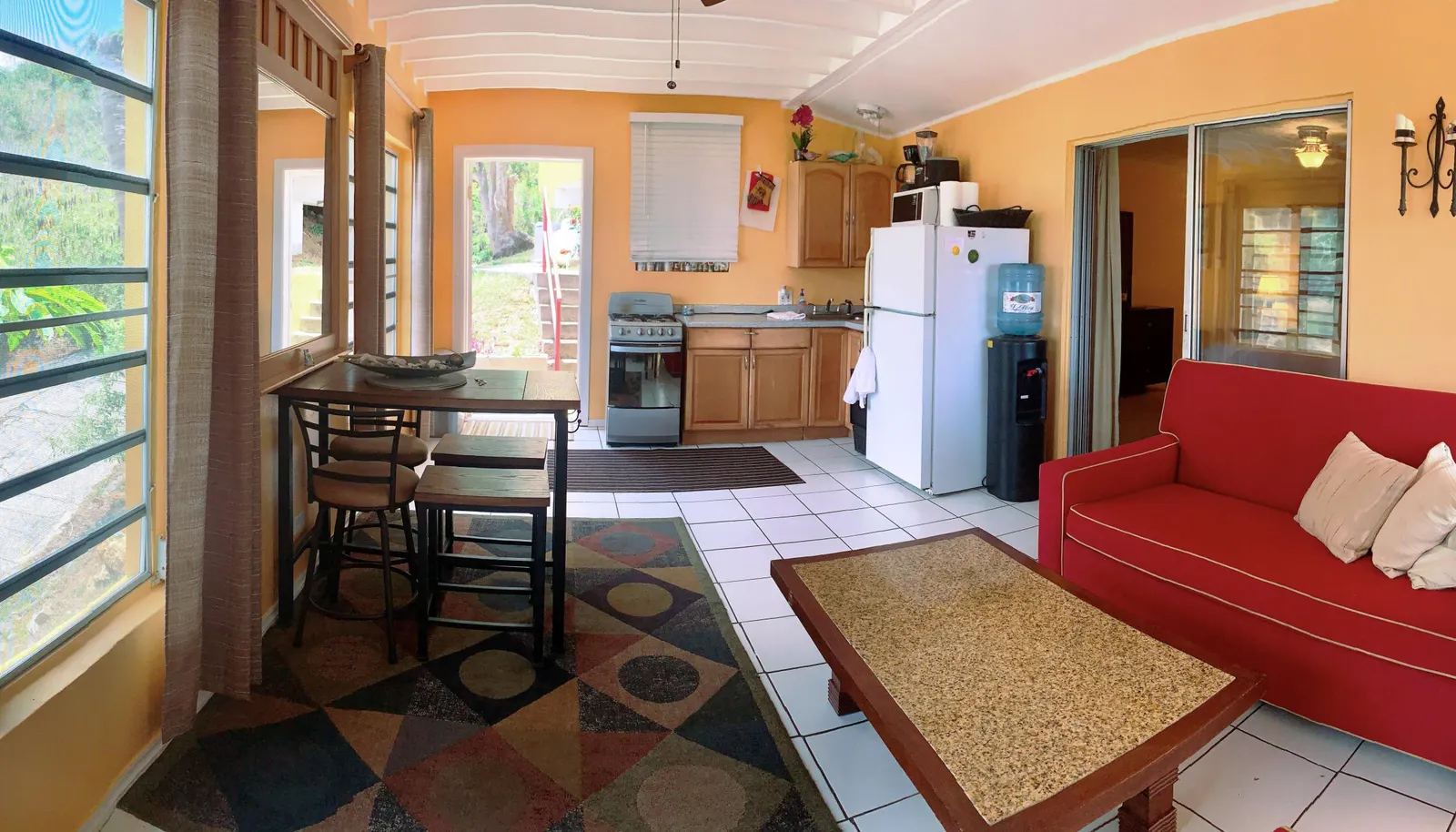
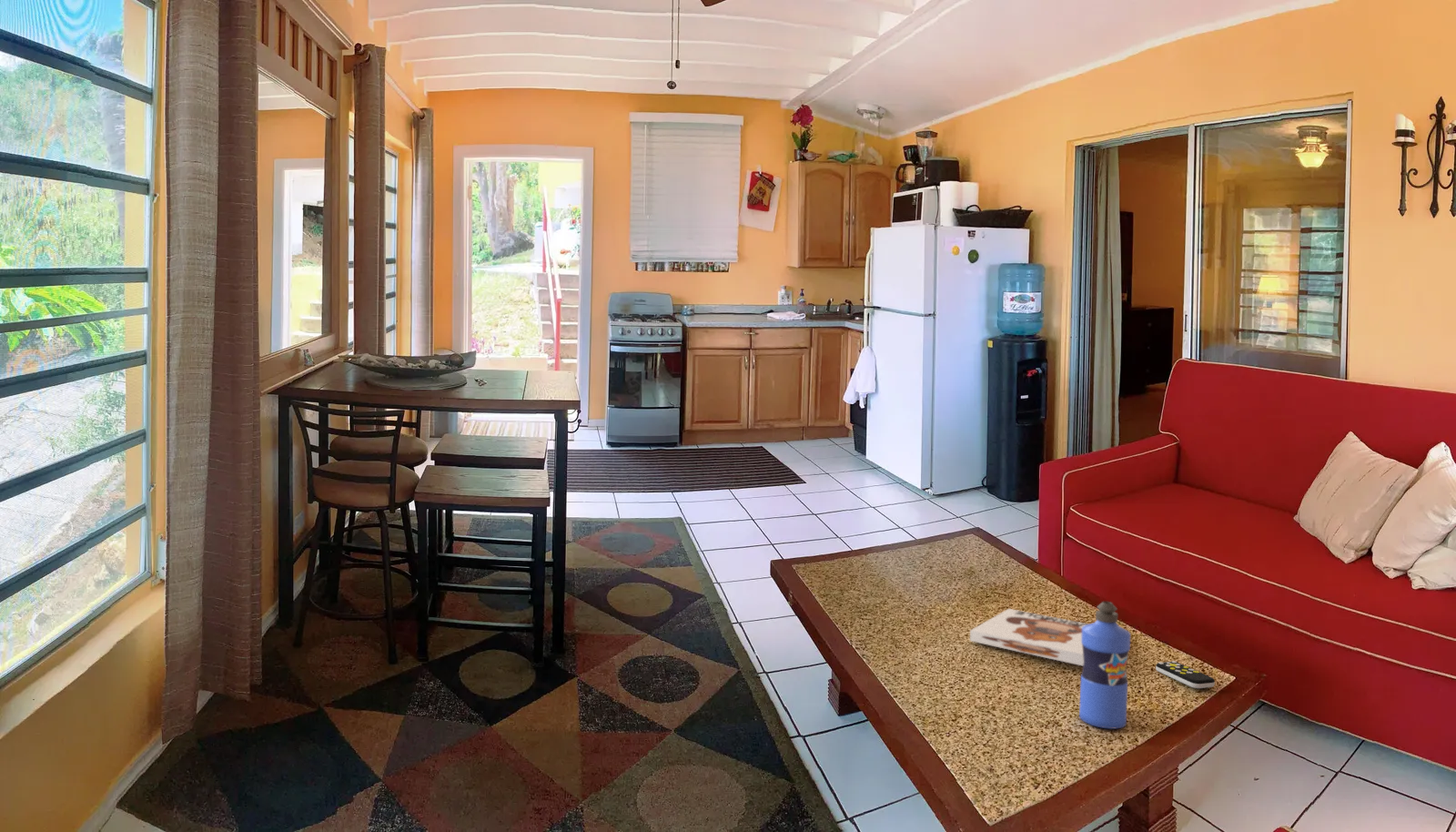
+ water bottle (1105, 661)
+ remote control (1184, 674)
+ board game (1043, 634)
